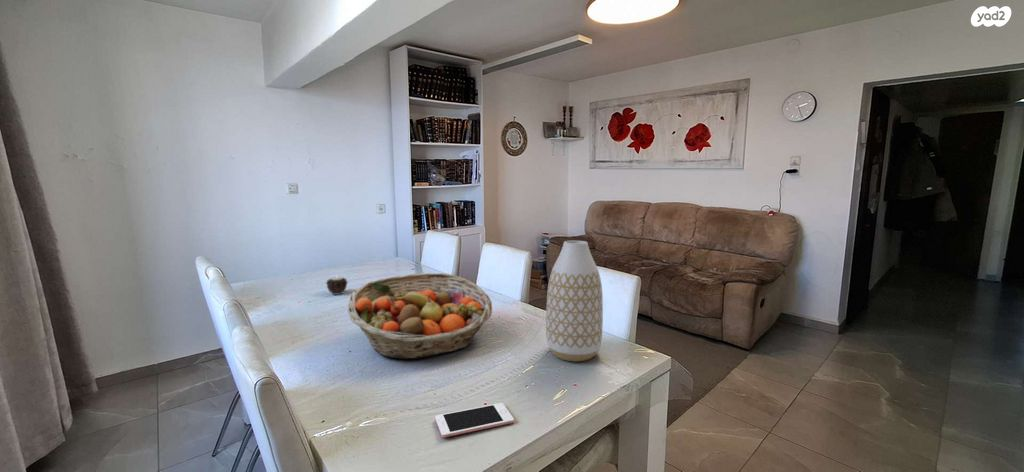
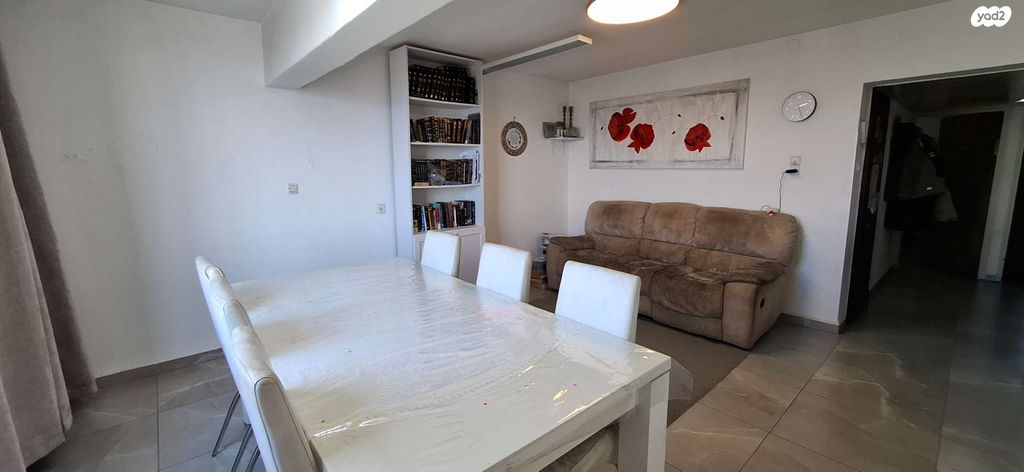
- fruit basket (422, 312)
- vase (574, 299)
- cell phone (474, 419)
- candle (337, 284)
